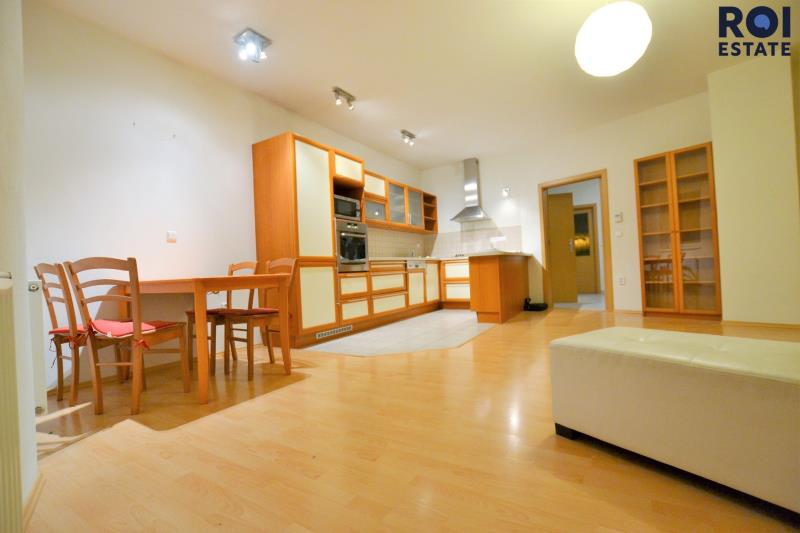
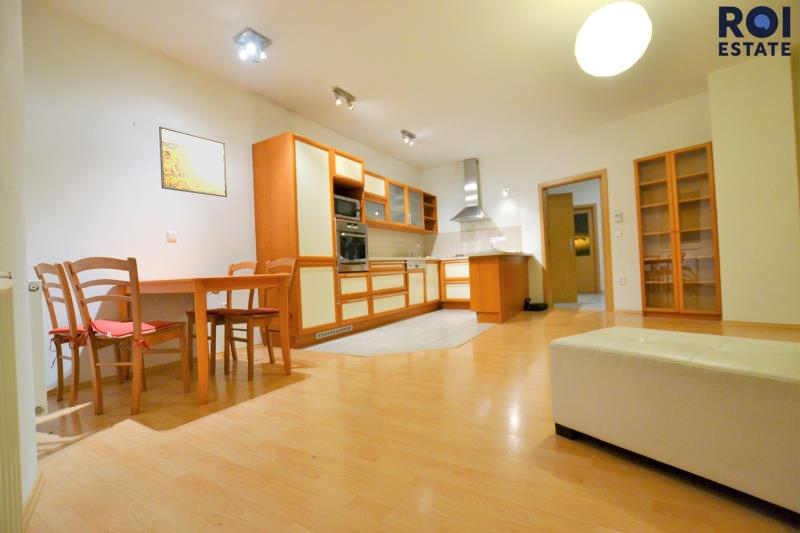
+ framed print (195, 164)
